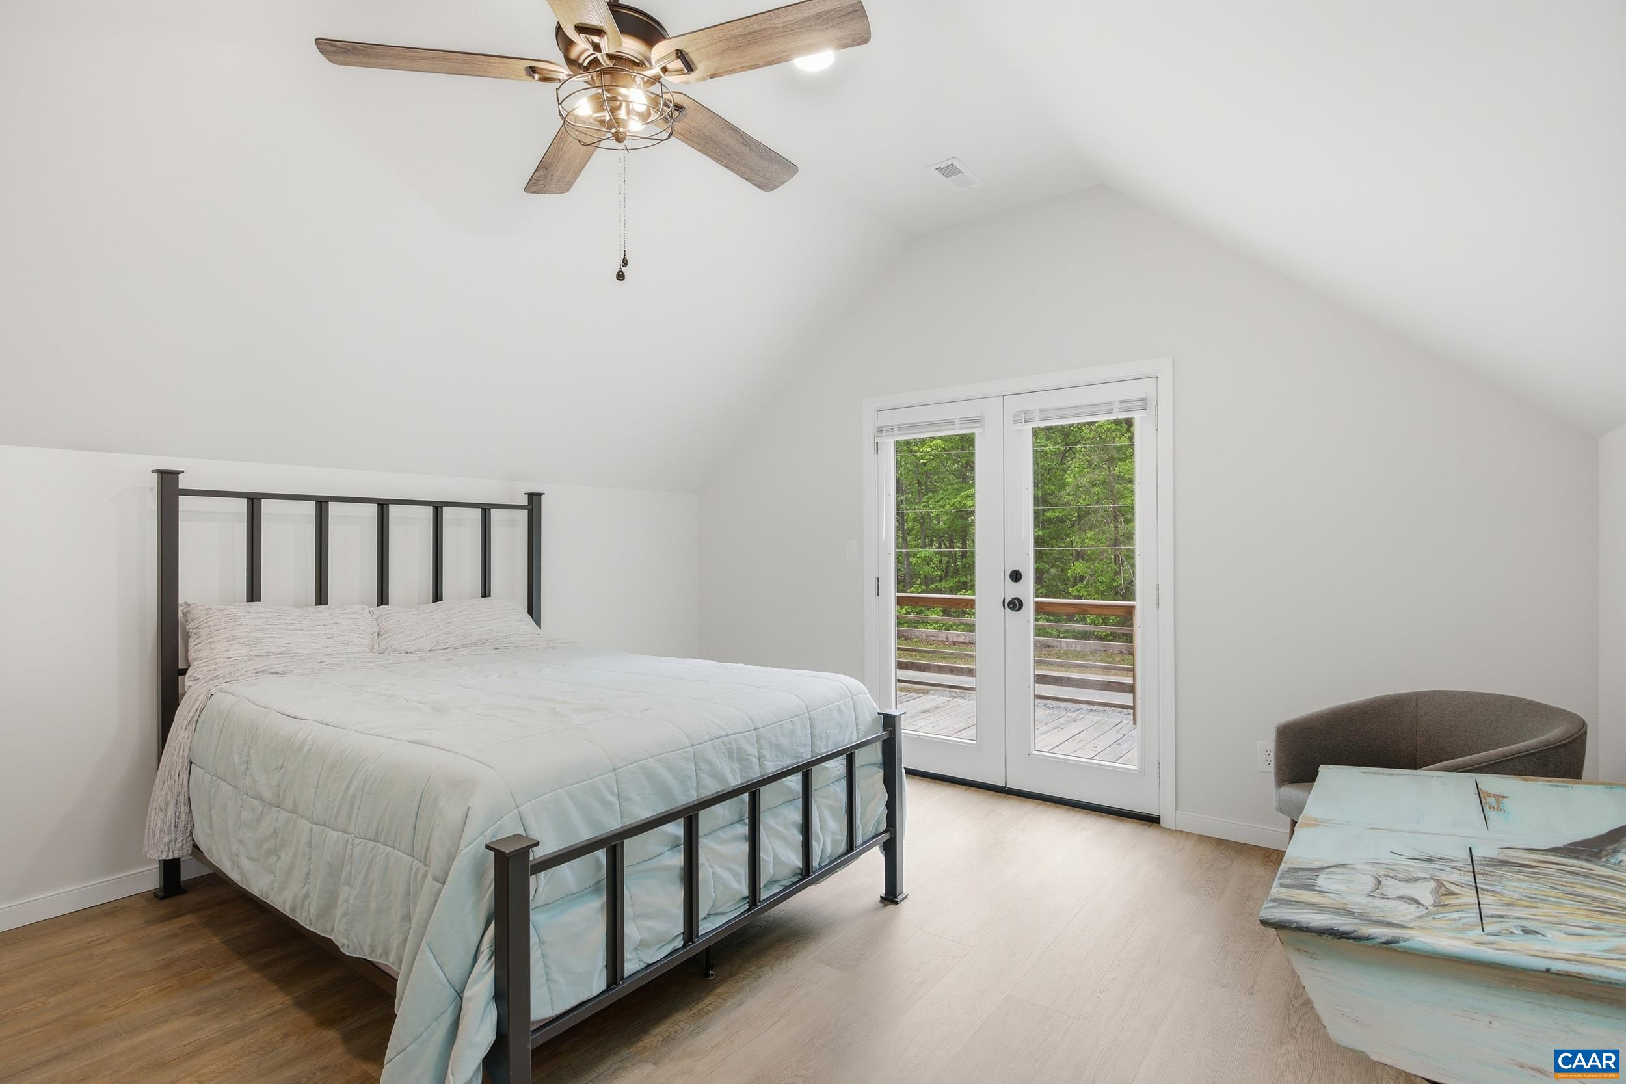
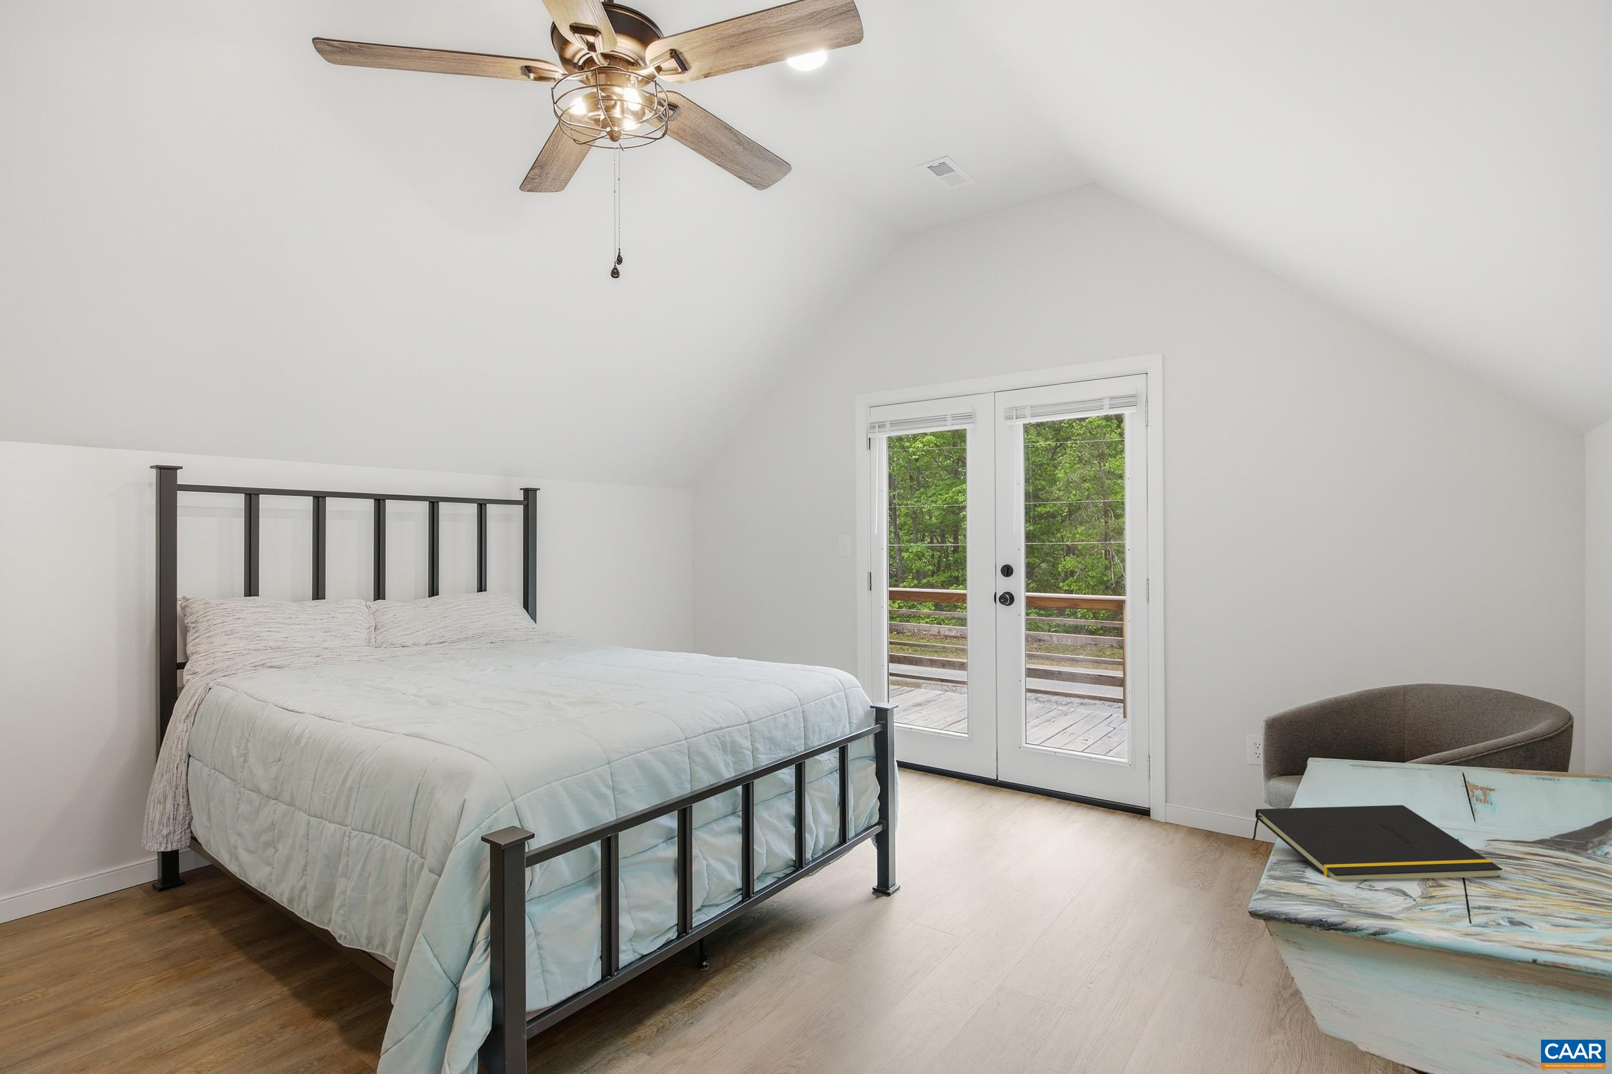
+ notepad (1371, 841)
